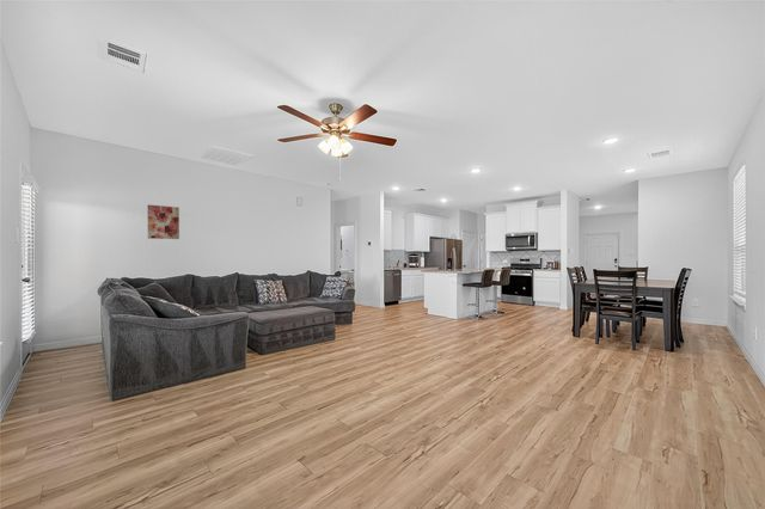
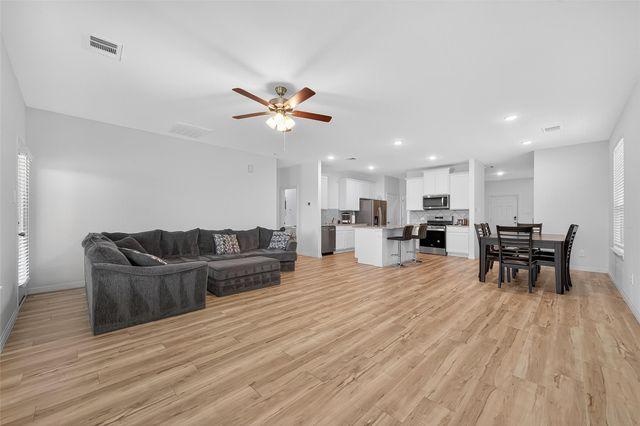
- wall art (164, 222)
